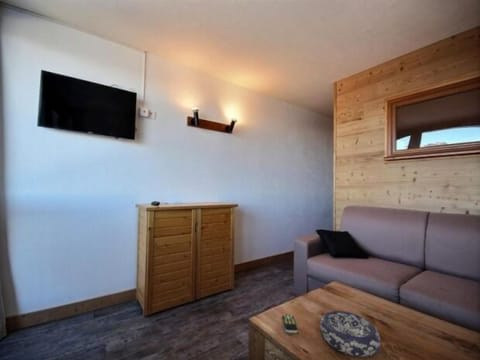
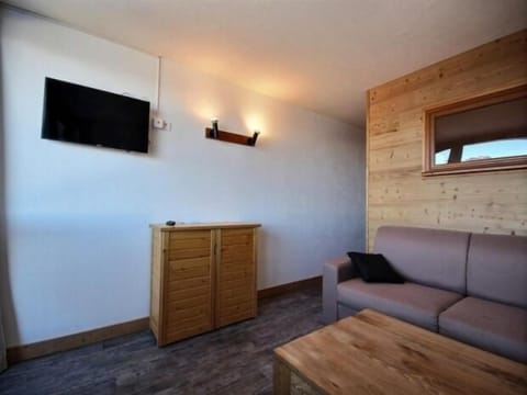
- remote control (289, 323)
- decorative bowl (348, 331)
